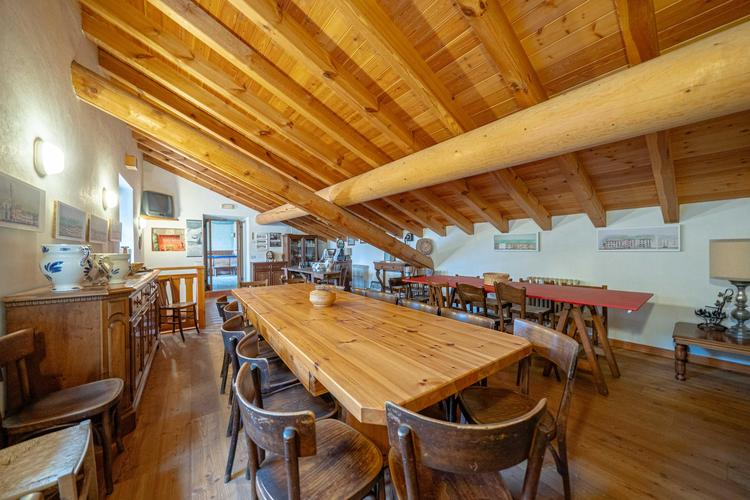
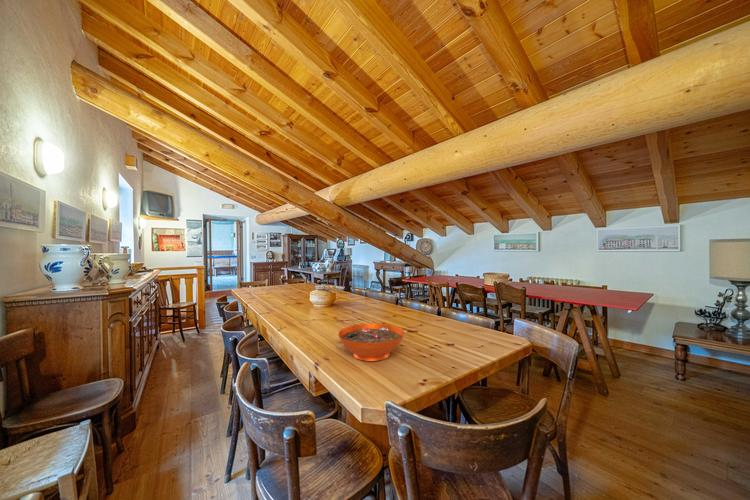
+ decorative bowl (371, 342)
